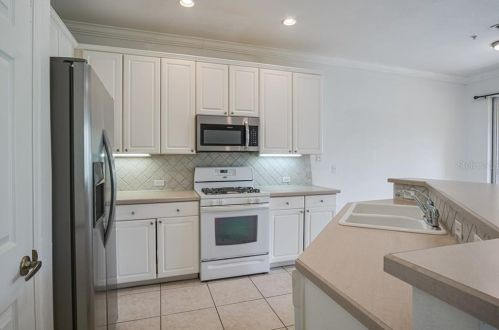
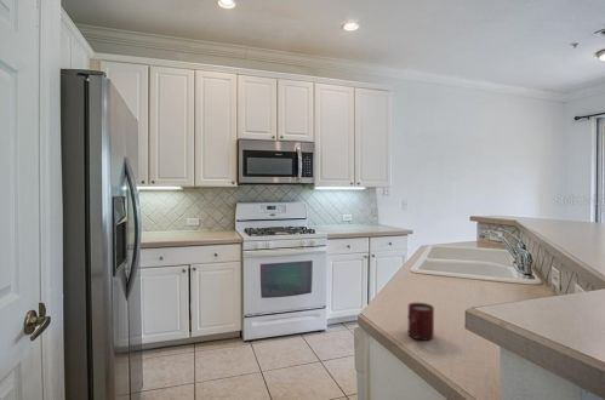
+ cup (418, 321)
